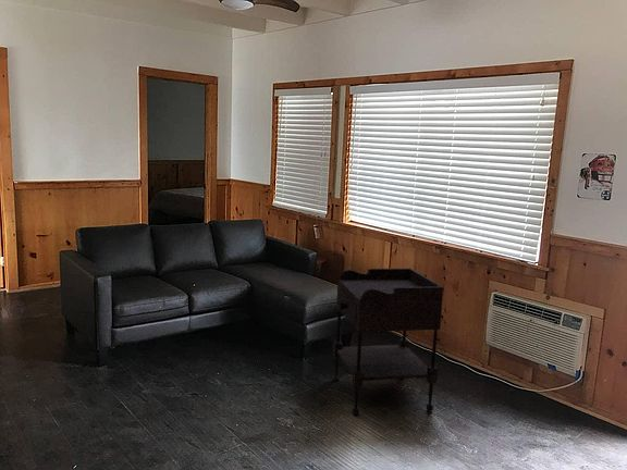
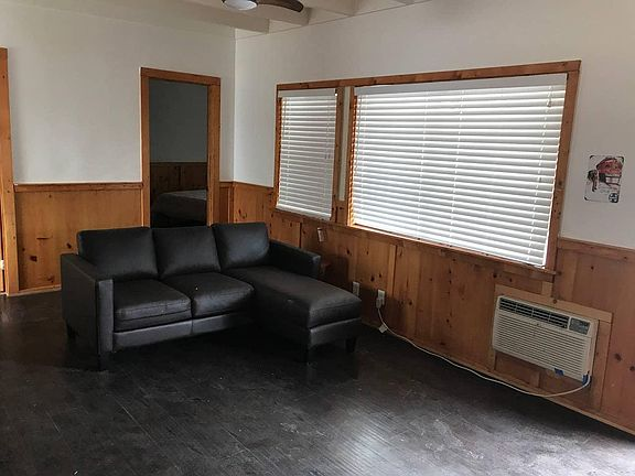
- side table (380, 331)
